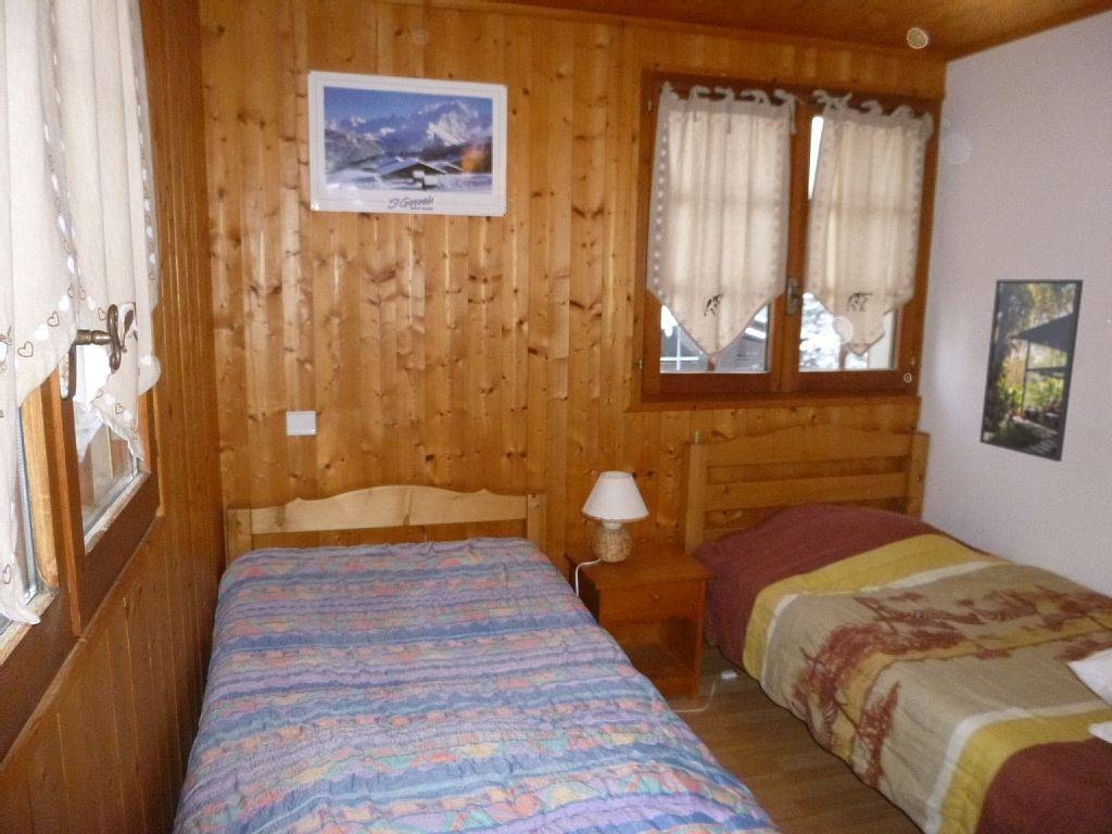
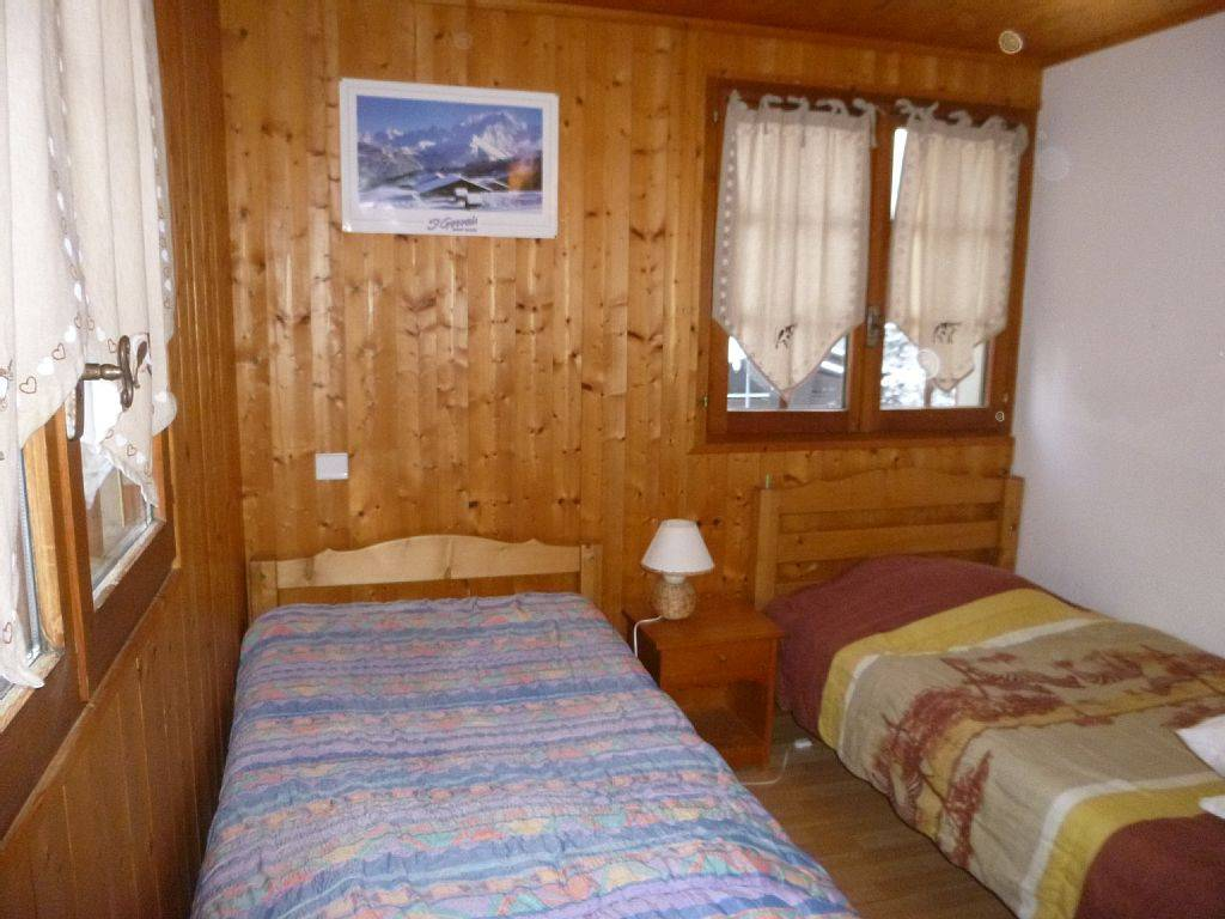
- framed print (1027, 367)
